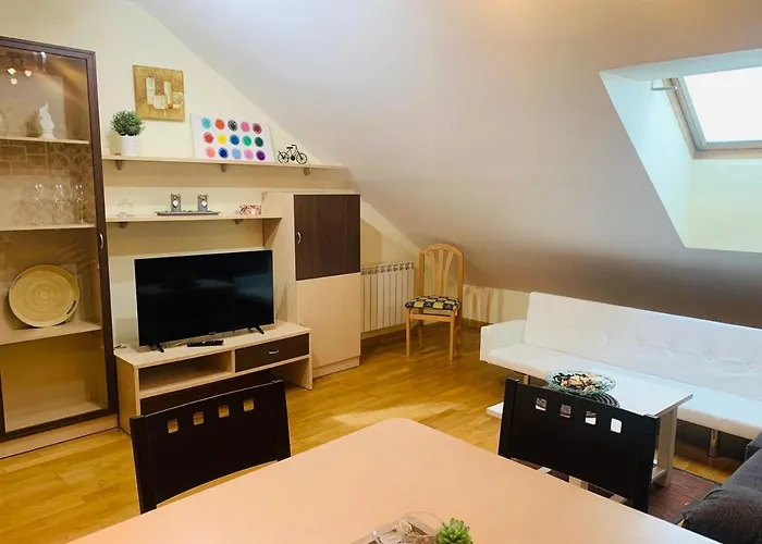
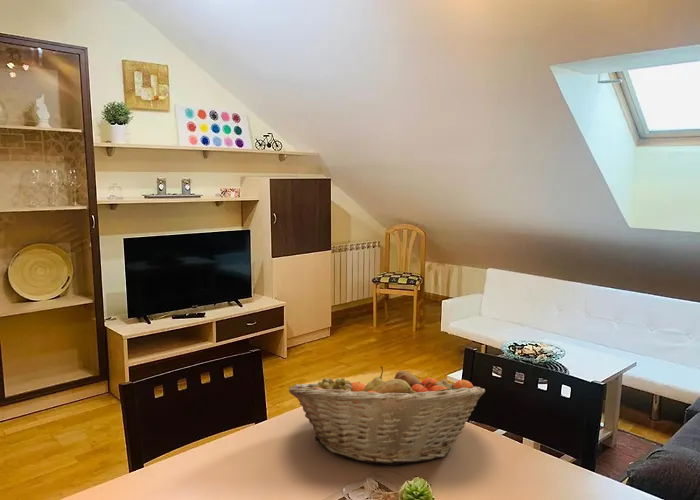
+ fruit basket (385, 404)
